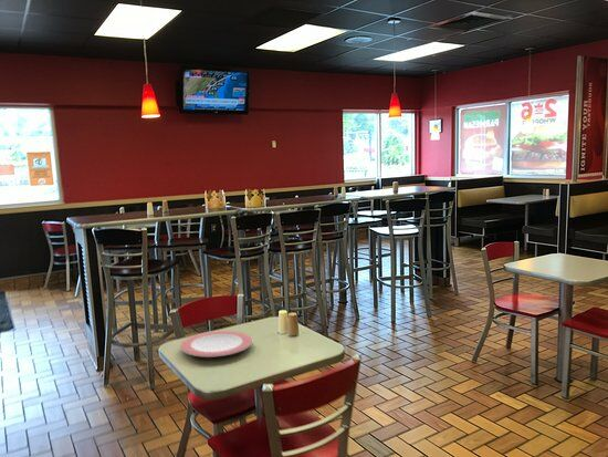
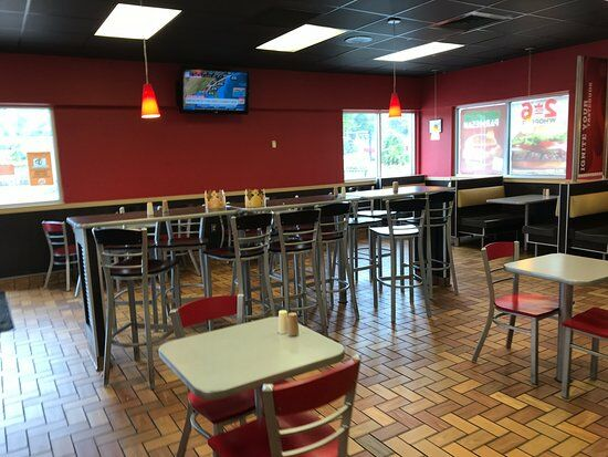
- plate (217, 344)
